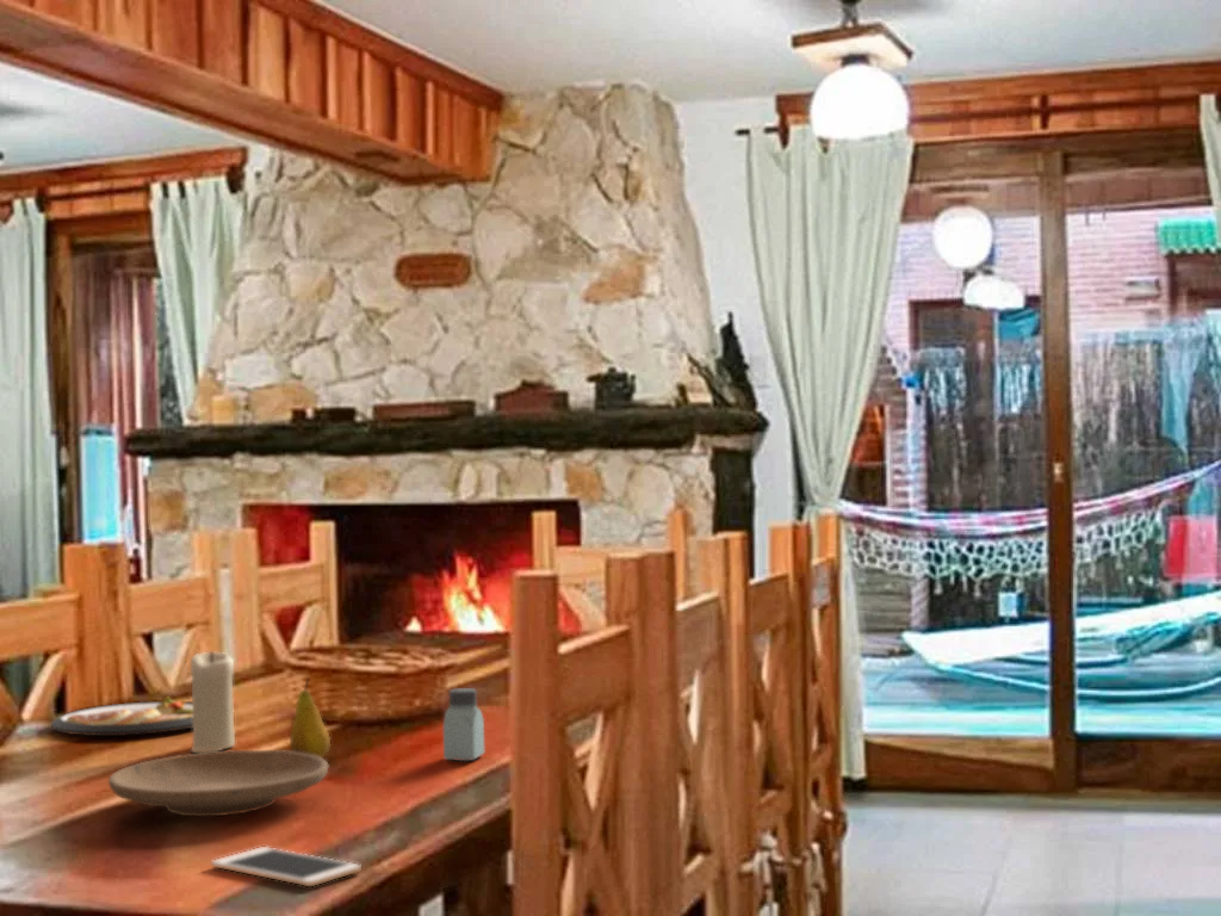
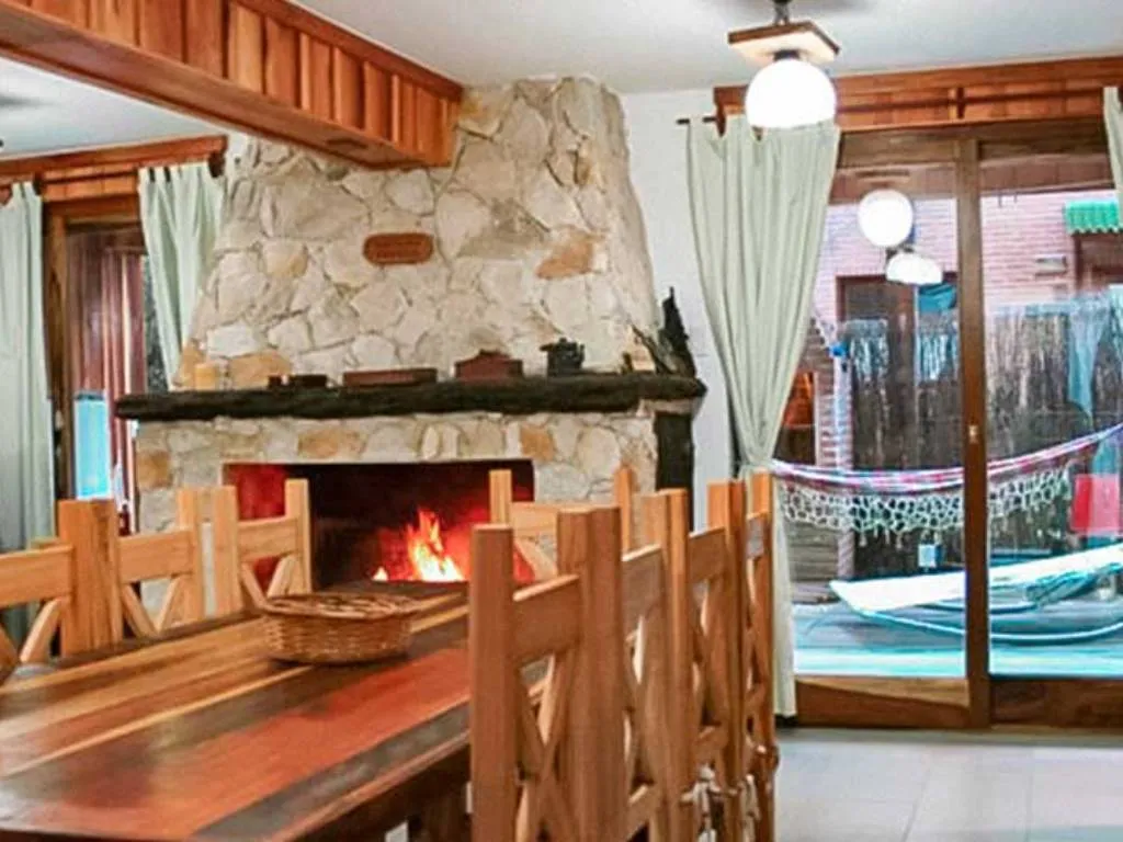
- cell phone (285, 866)
- saltshaker (463, 723)
- dish (137, 713)
- fruit (309, 718)
- plate (221, 786)
- candle (211, 699)
